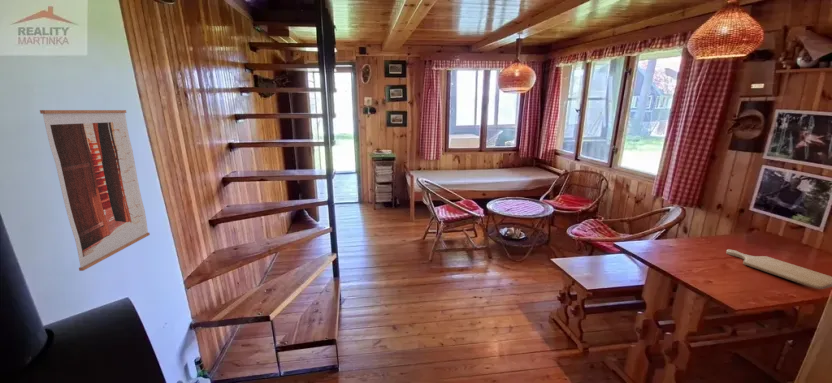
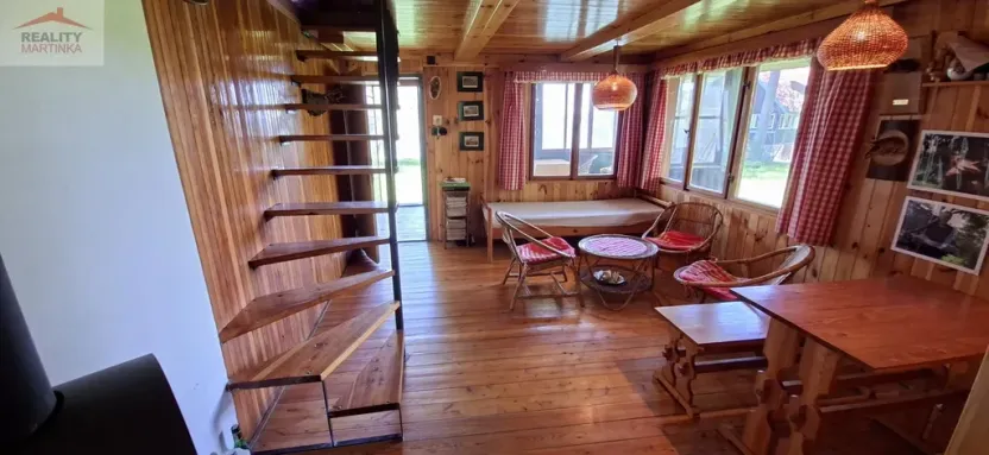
- wall art (104, 183)
- chopping board (774, 266)
